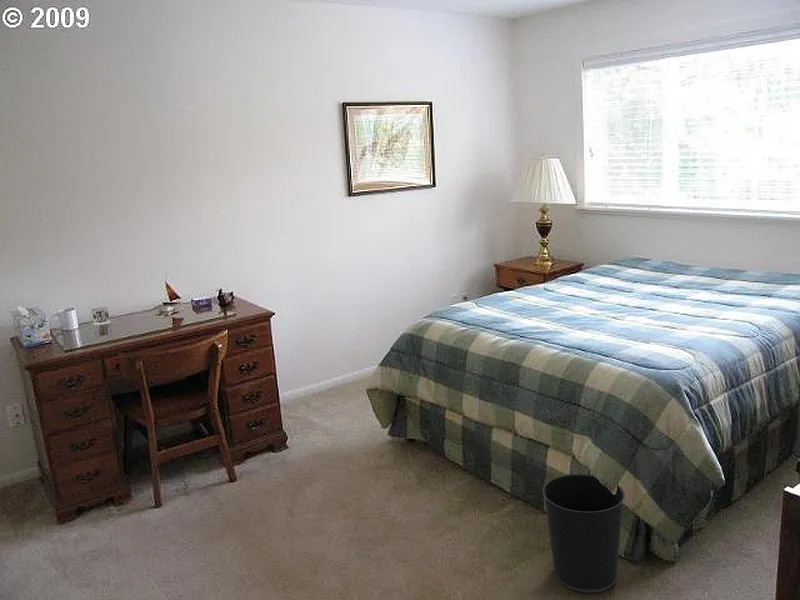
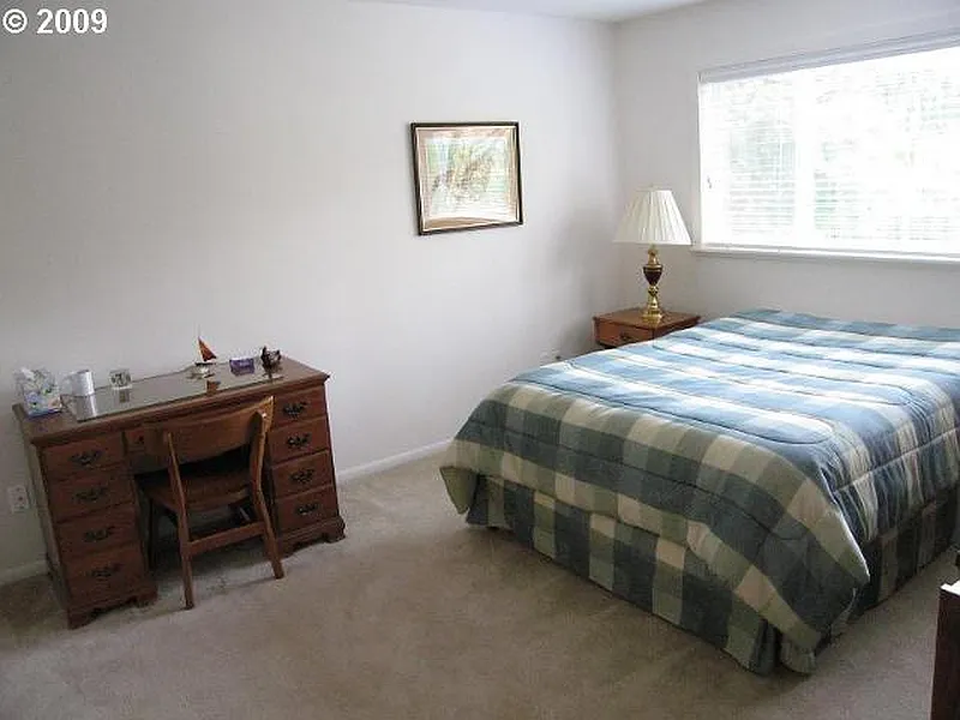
- wastebasket (584, 533)
